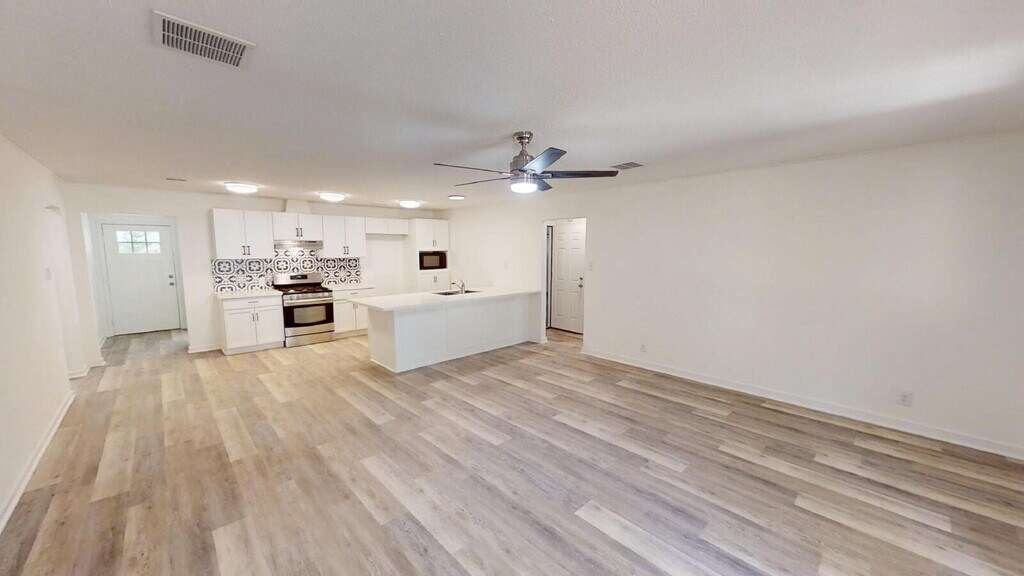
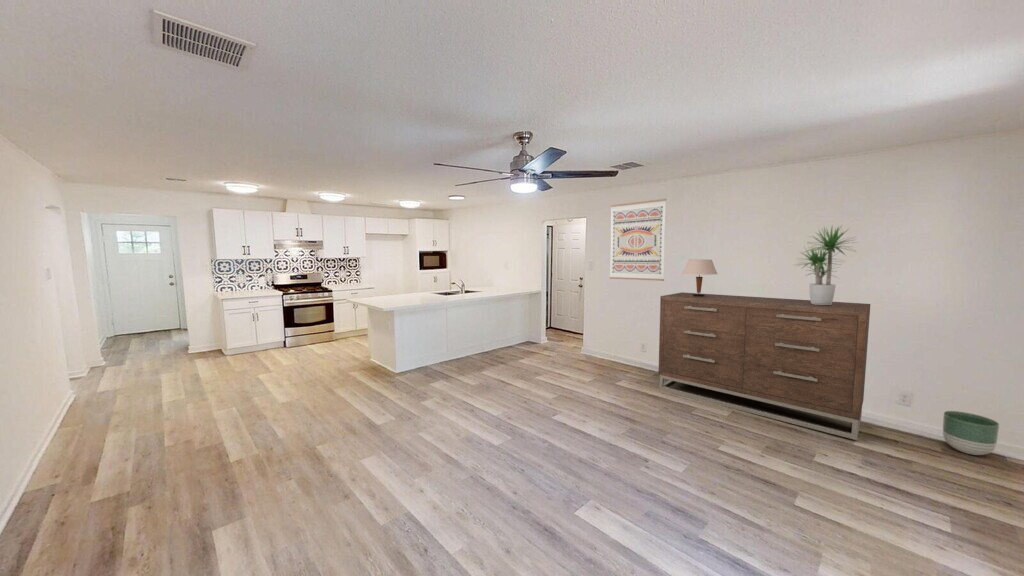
+ table lamp (699, 277)
+ wall art (636, 241)
+ dresser (751, 351)
+ potted plant (825, 265)
+ planter (968, 434)
